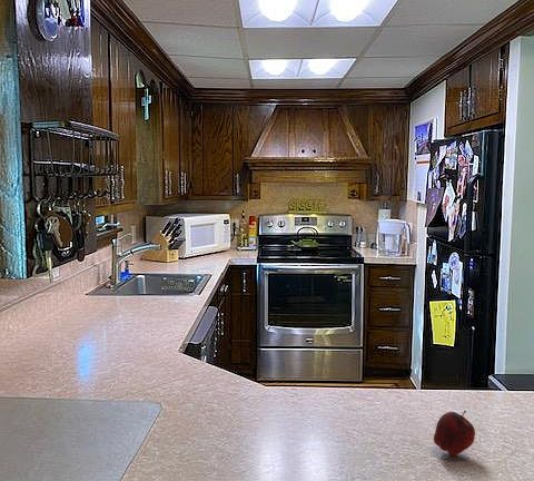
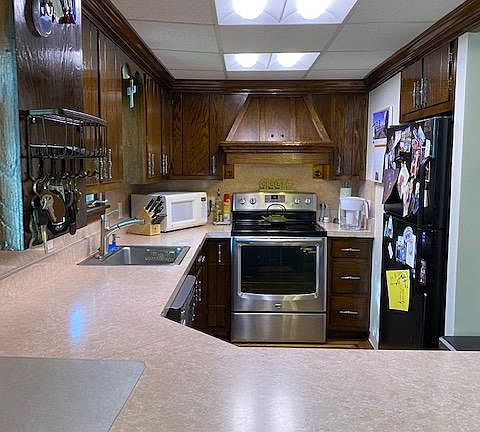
- apple (454, 432)
